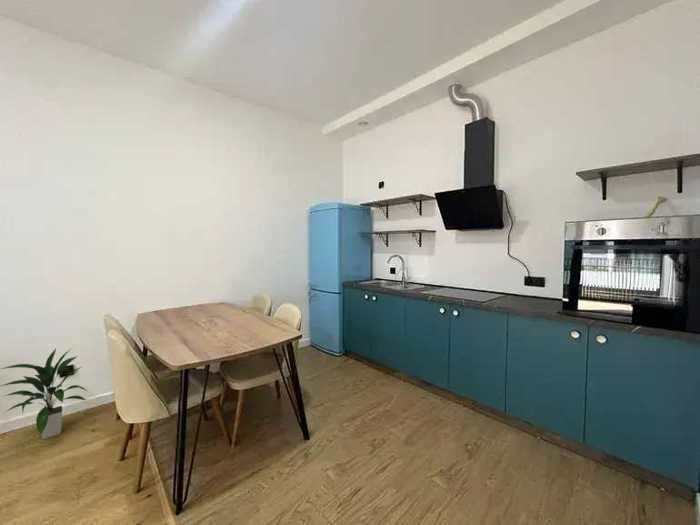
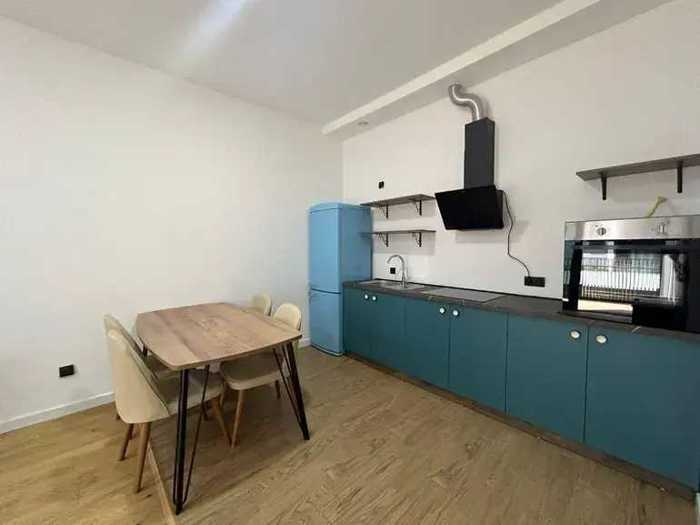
- indoor plant (47, 393)
